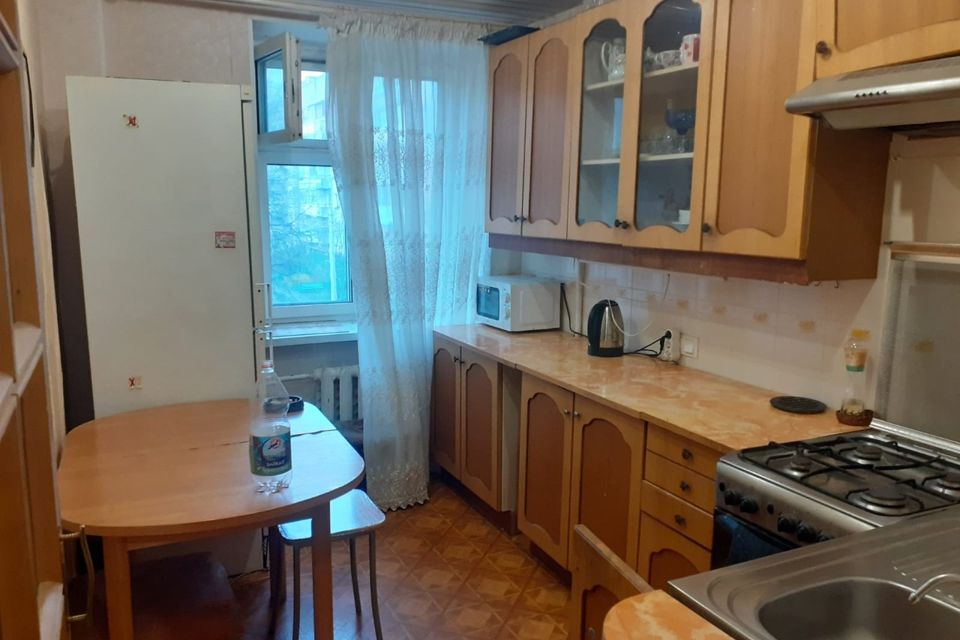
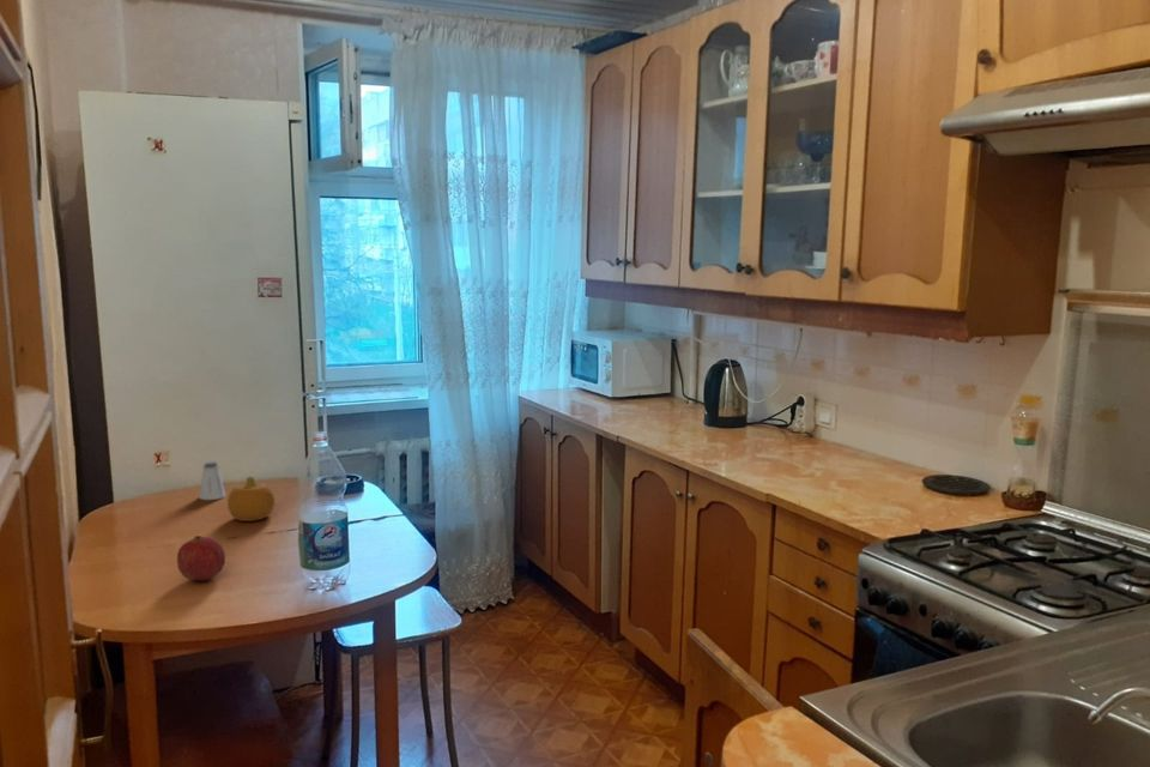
+ fruit (250, 496)
+ fruit (200, 557)
+ saltshaker (211, 479)
